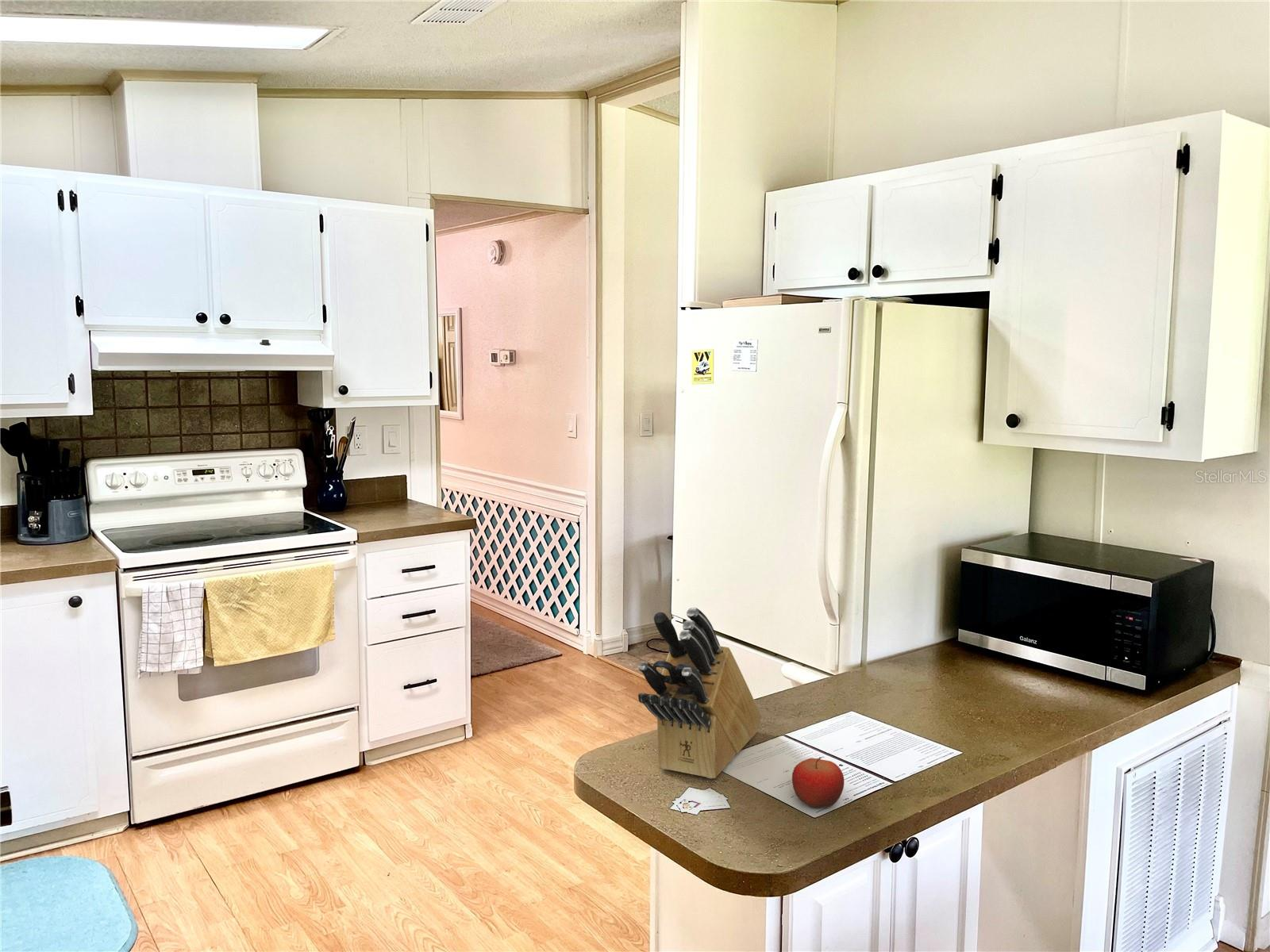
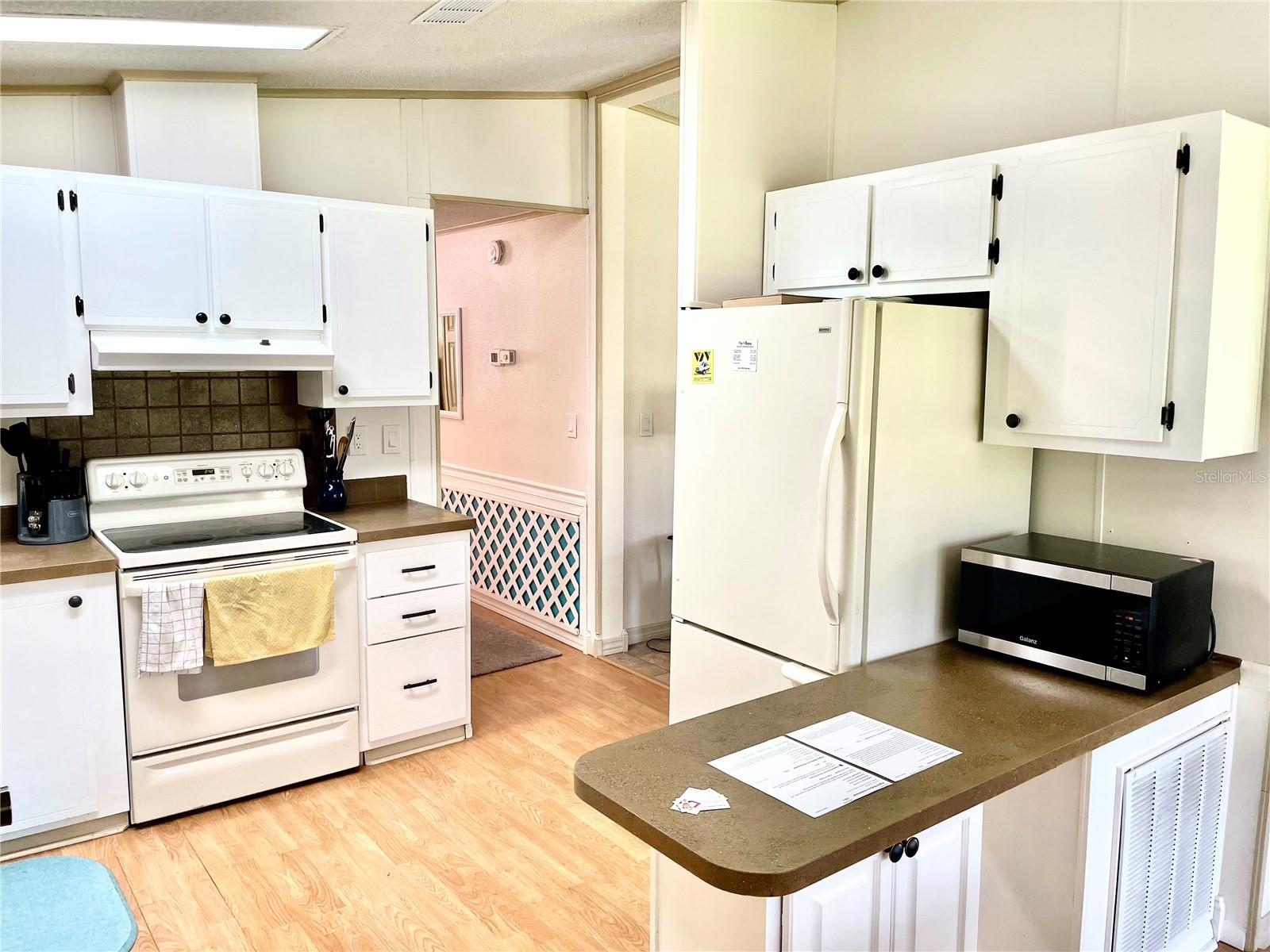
- knife block (703, 676)
- fruit (818, 779)
